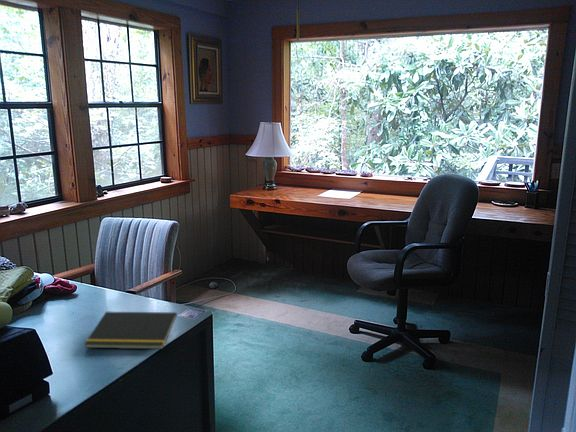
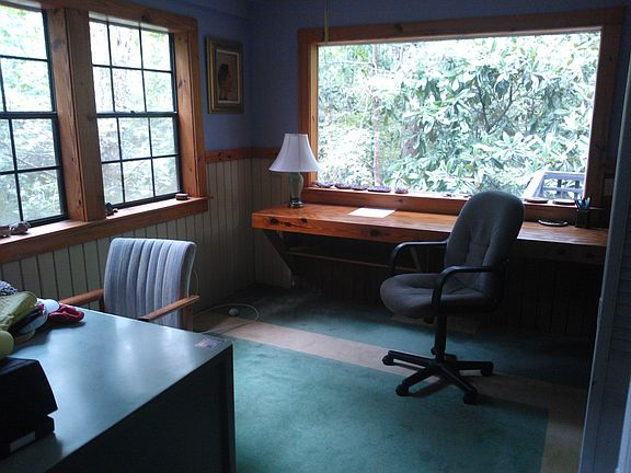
- notepad (132, 329)
